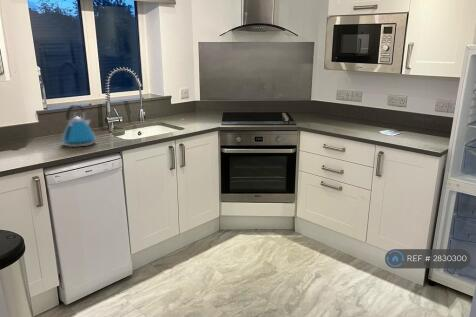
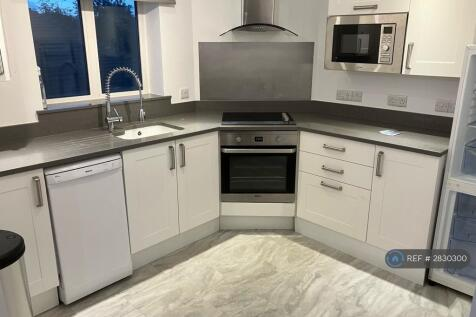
- kettle (76, 124)
